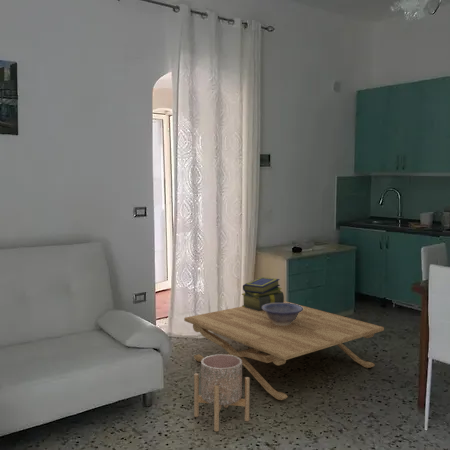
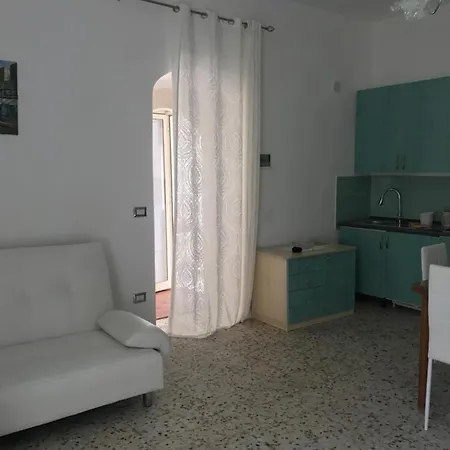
- planter (221, 389)
- coffee table (280, 342)
- stack of books (262, 293)
- decorative bowl (282, 314)
